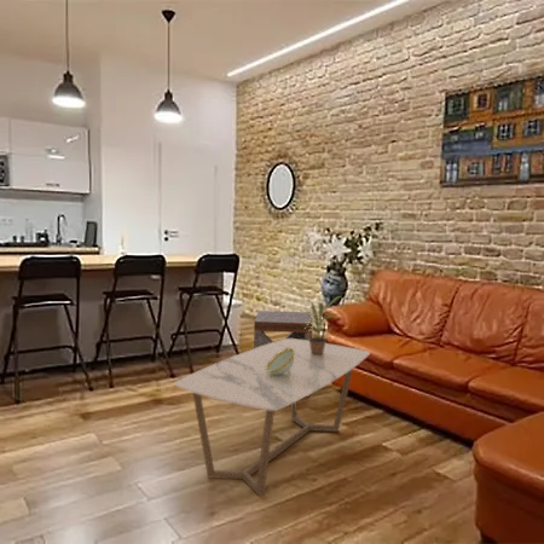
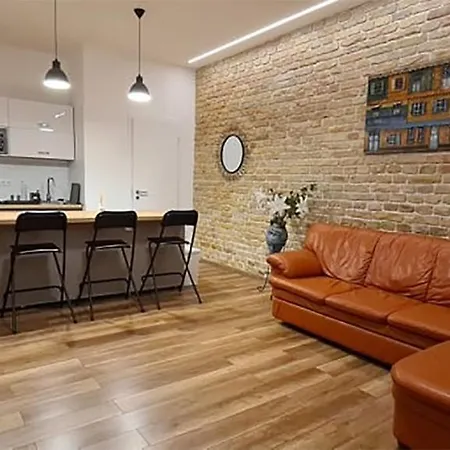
- decorative bowl (279, 360)
- coffee table (282, 407)
- side table (284, 338)
- potted plant (319, 325)
